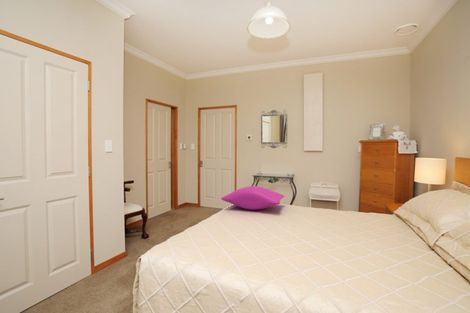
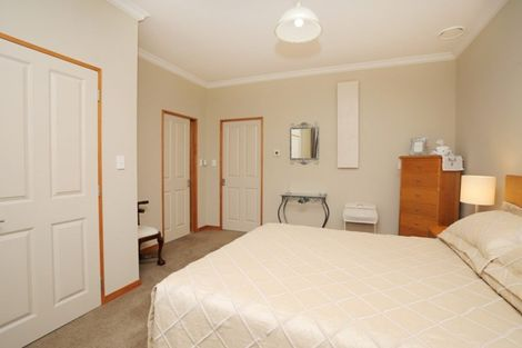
- cushion (253, 197)
